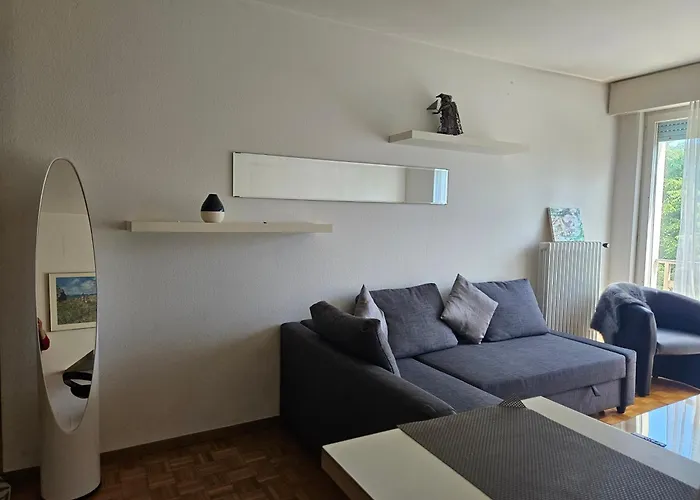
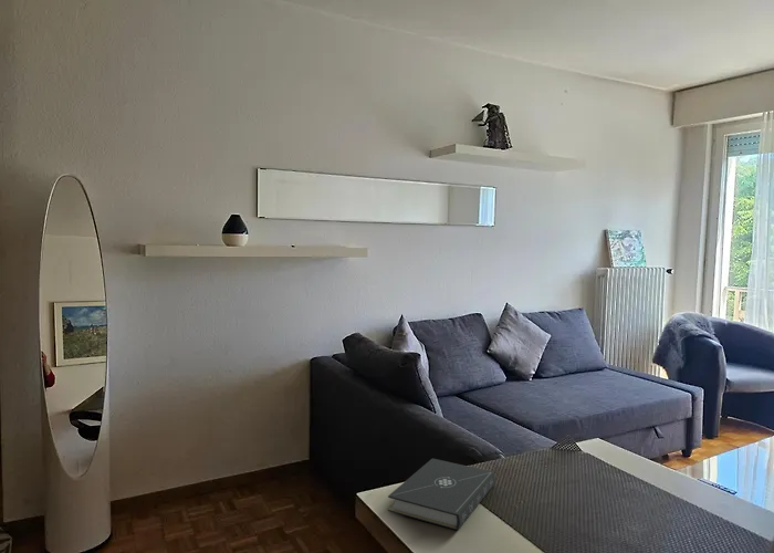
+ book (443, 490)
